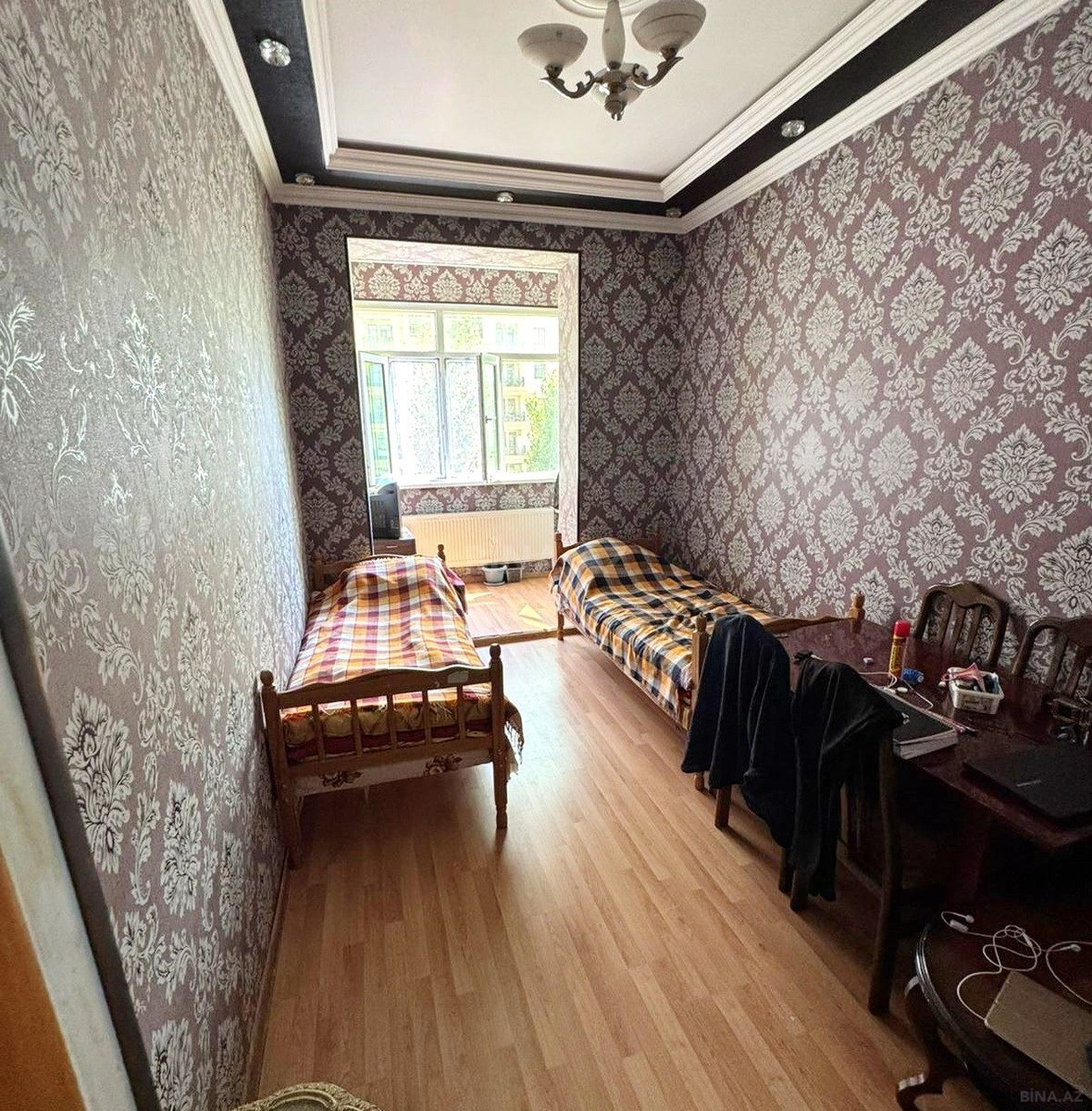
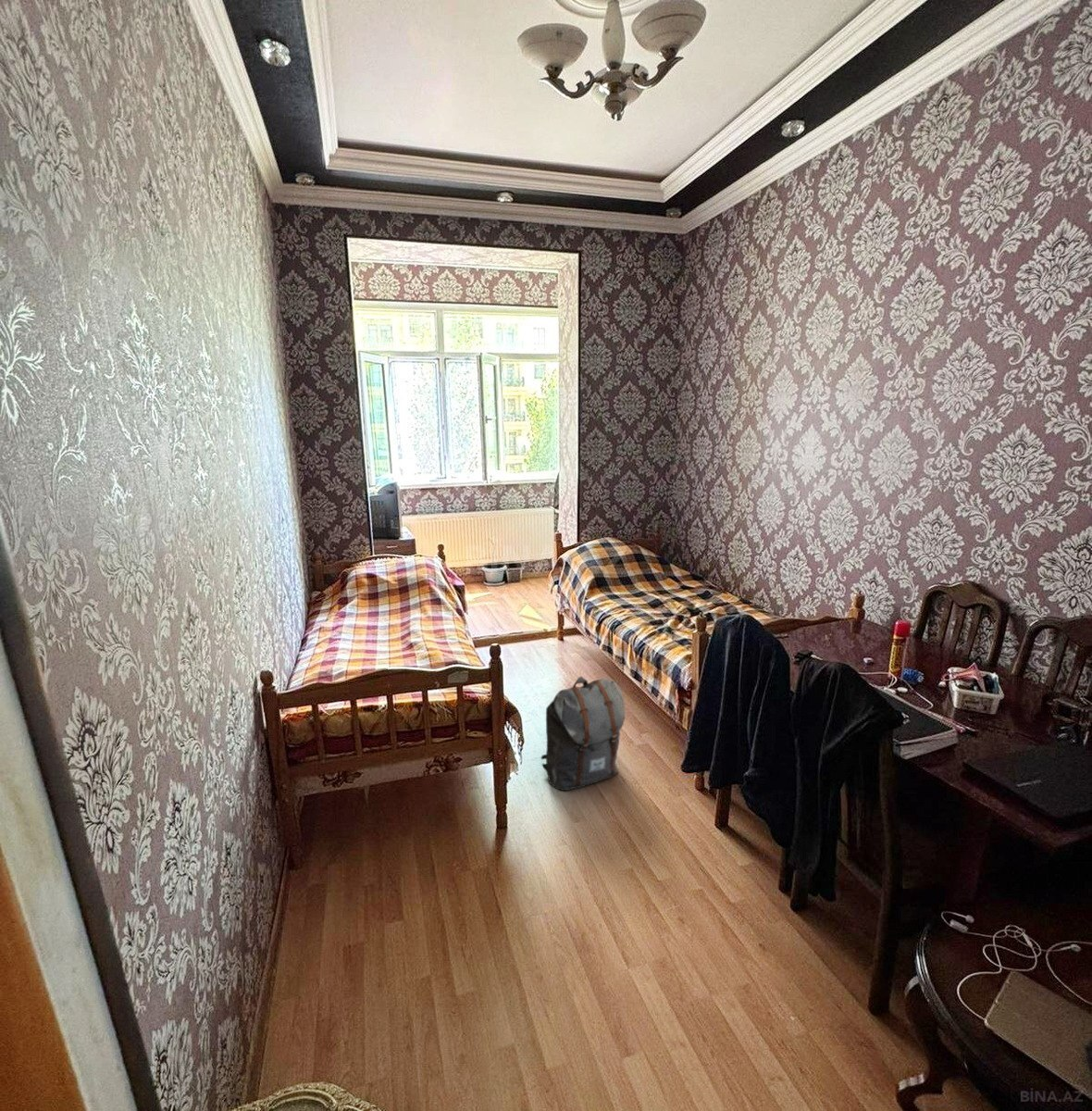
+ backpack (582, 727)
